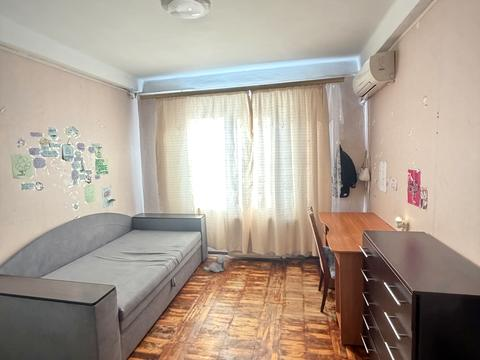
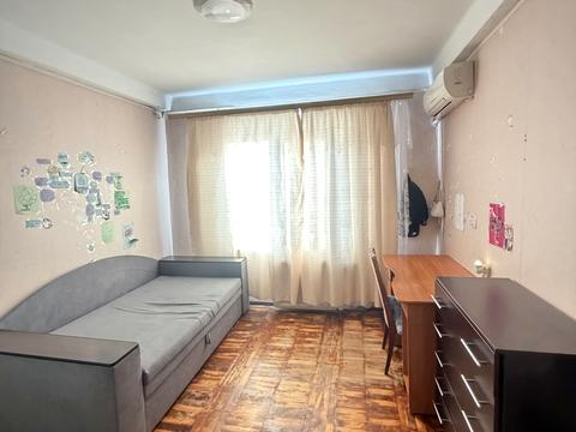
- plush toy (215, 262)
